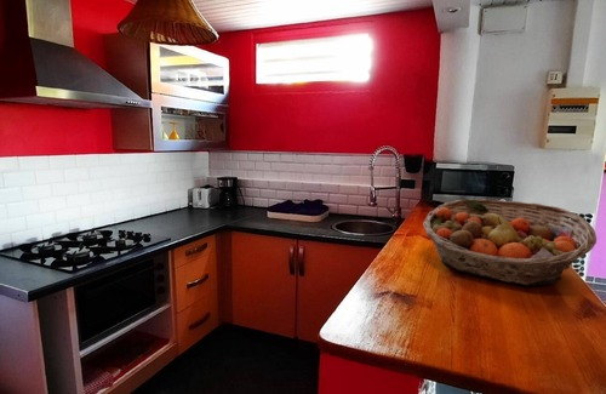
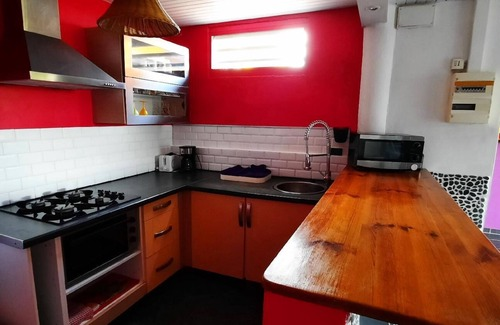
- fruit basket (498, 236)
